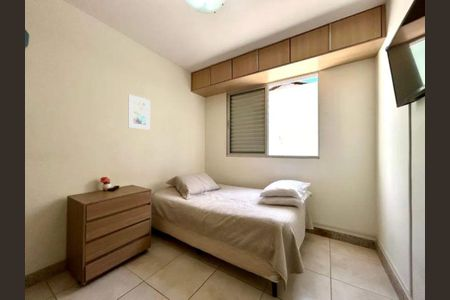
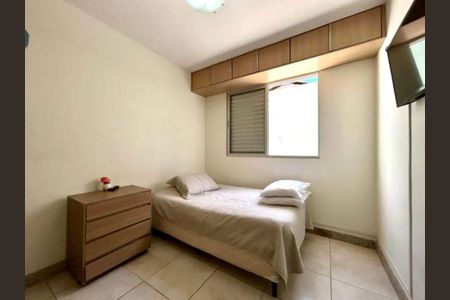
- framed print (139, 113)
